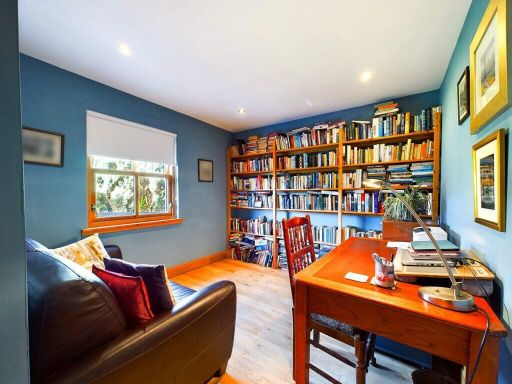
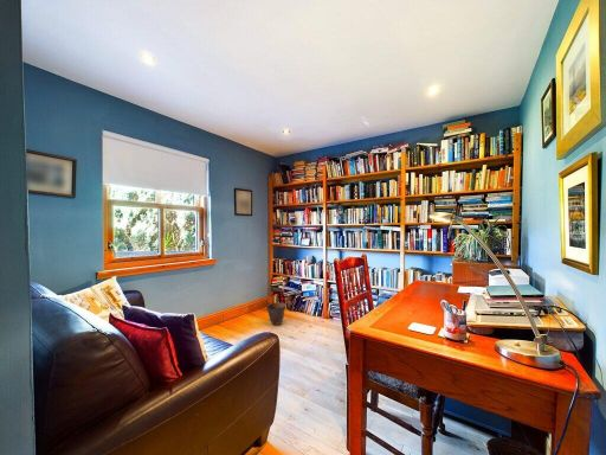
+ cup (276, 314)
